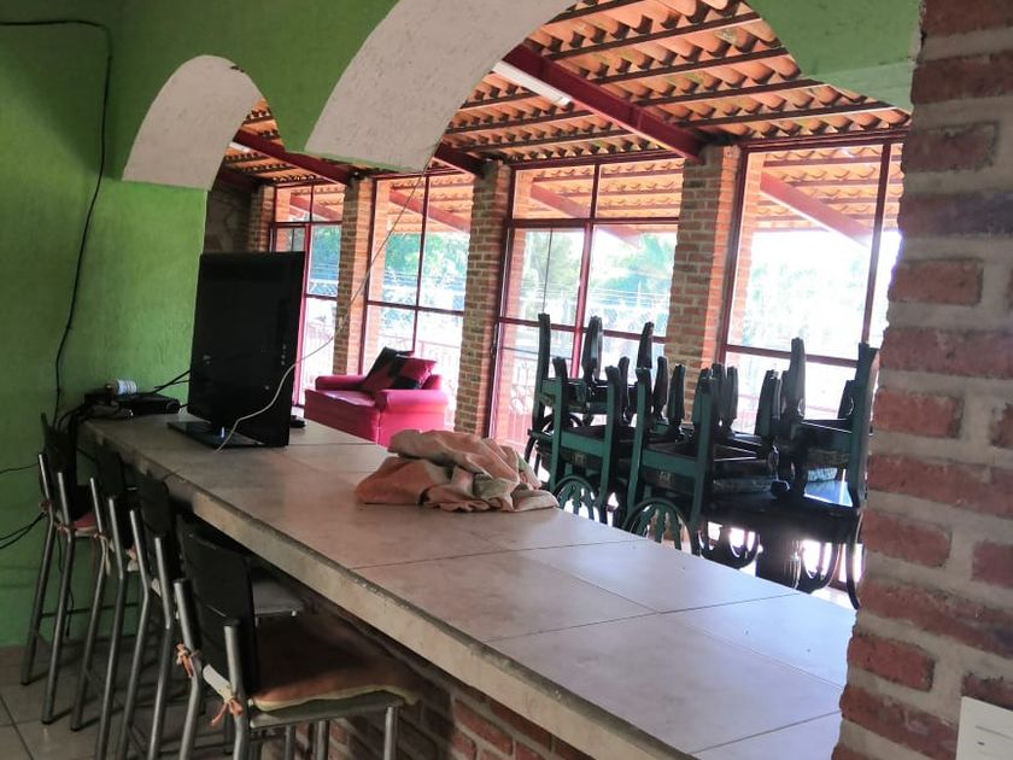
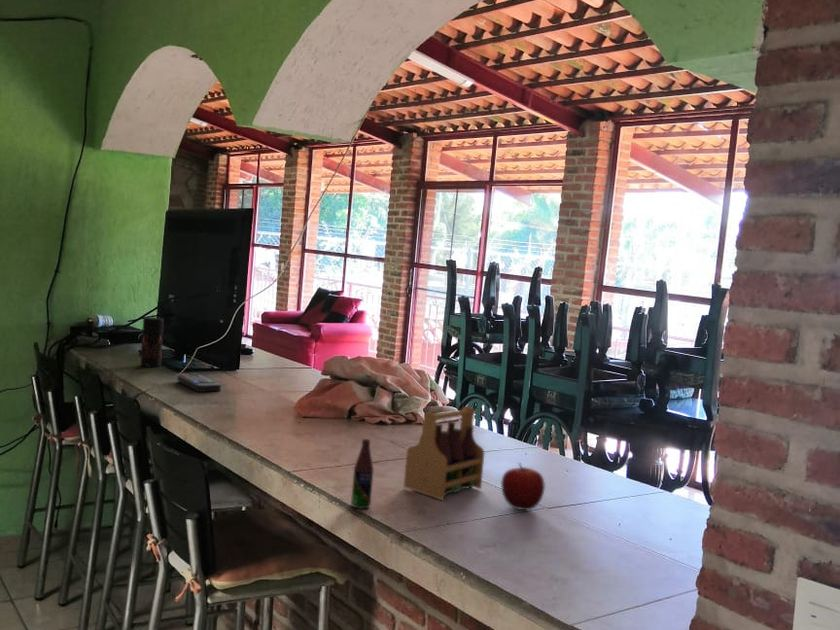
+ bottle rack (420, 455)
+ fruit (522, 486)
+ remote control (198, 382)
+ pepper grinder (152, 341)
